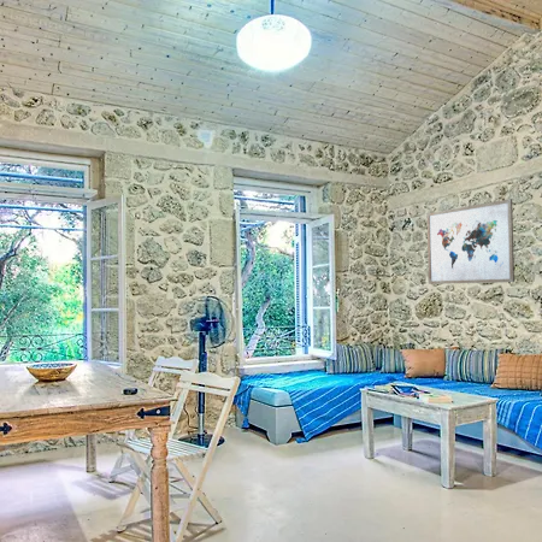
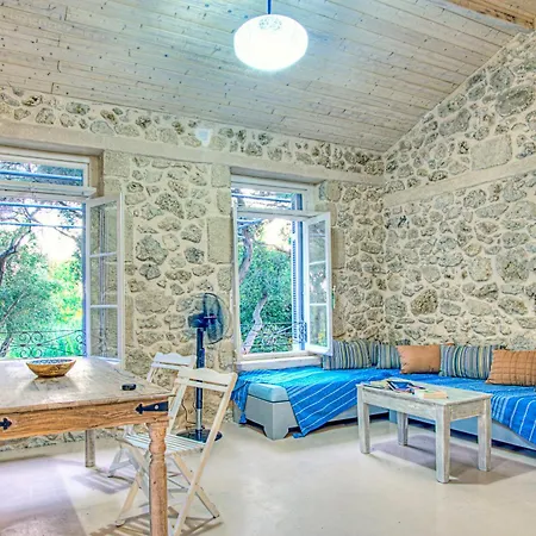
- wall art (466, 245)
